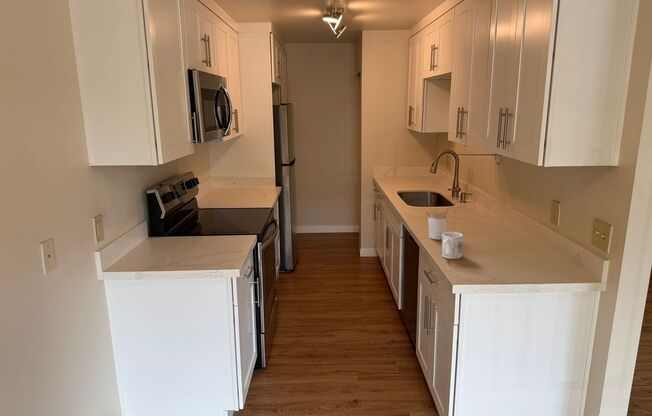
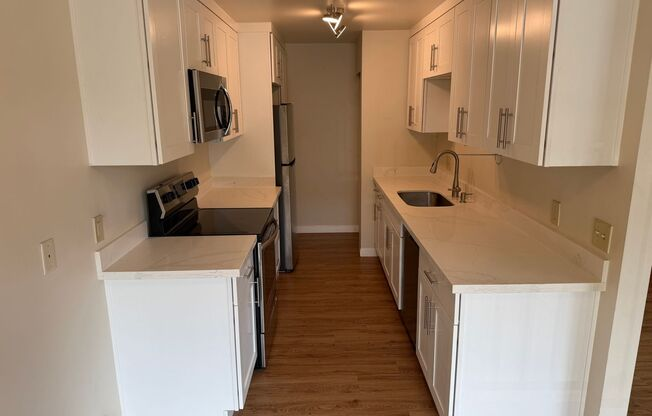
- utensil holder (437, 223)
- mug (450, 245)
